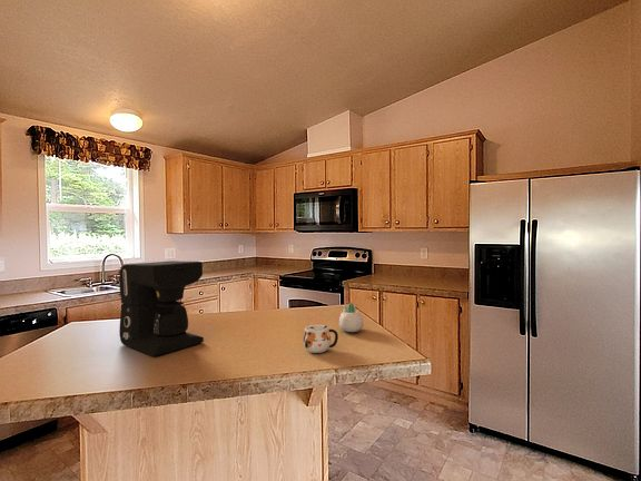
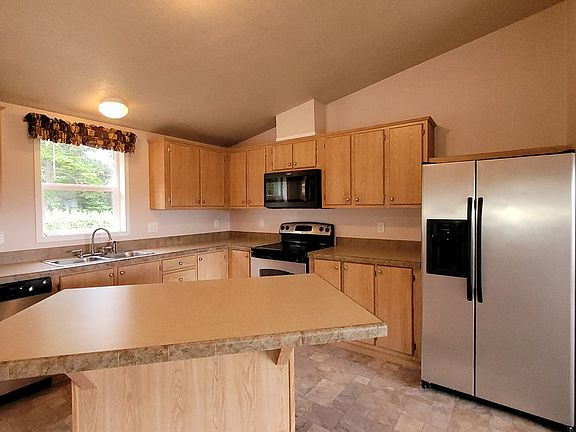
- succulent planter (351, 316)
- coffee maker (161, 303)
- mug (320, 336)
